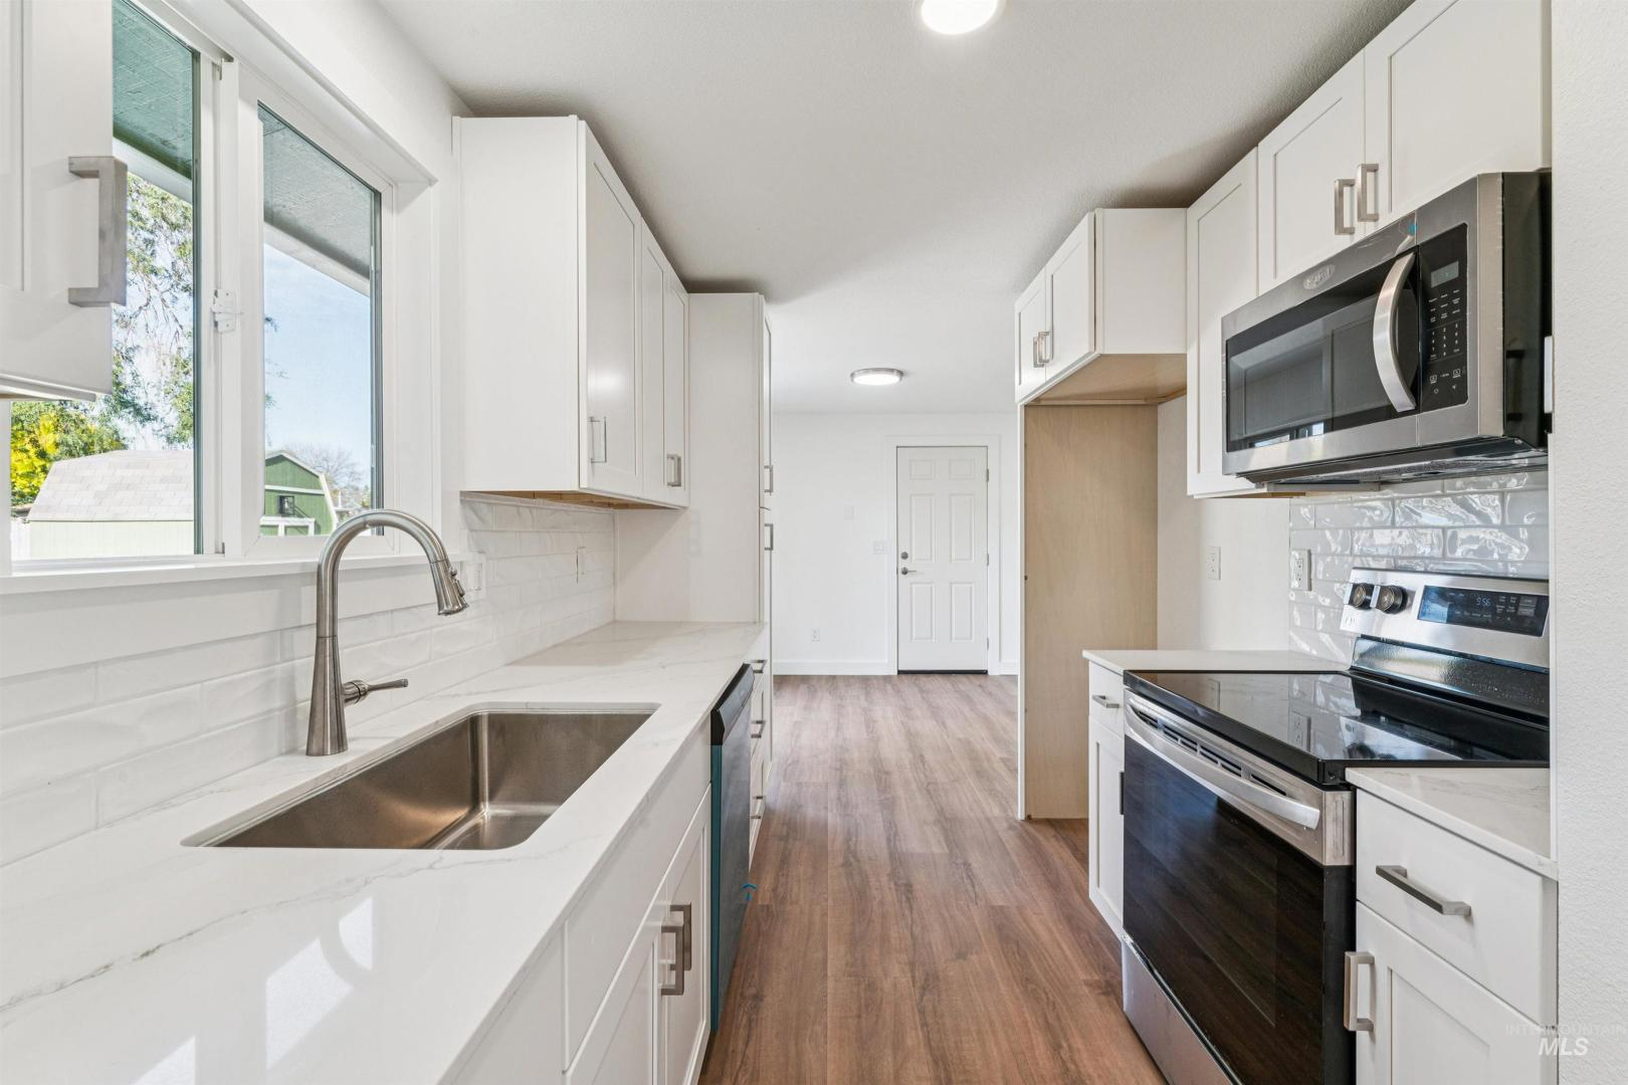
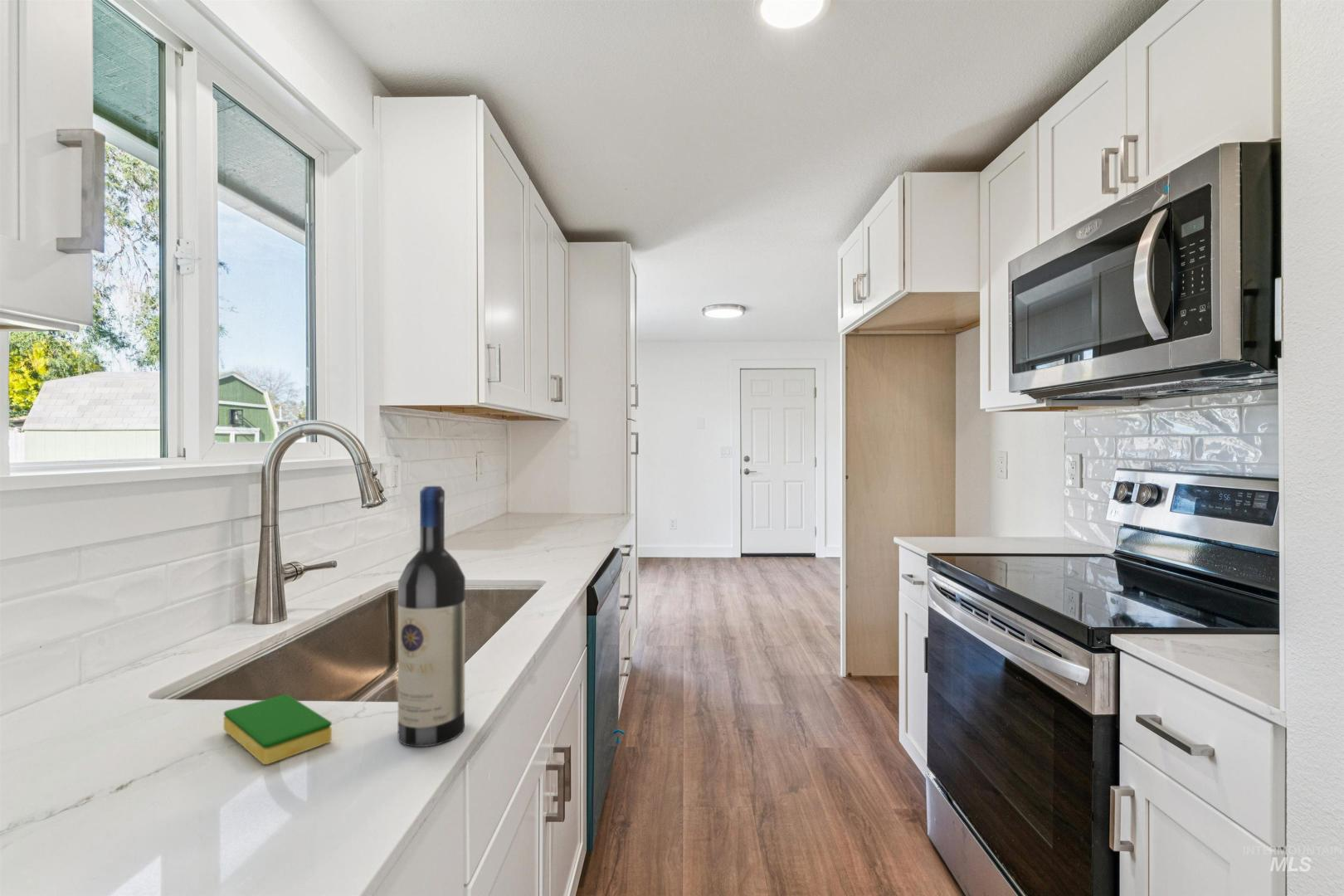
+ dish sponge (276, 726)
+ wine bottle (431, 609)
